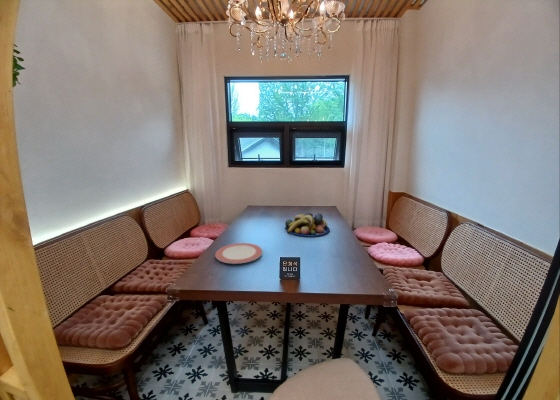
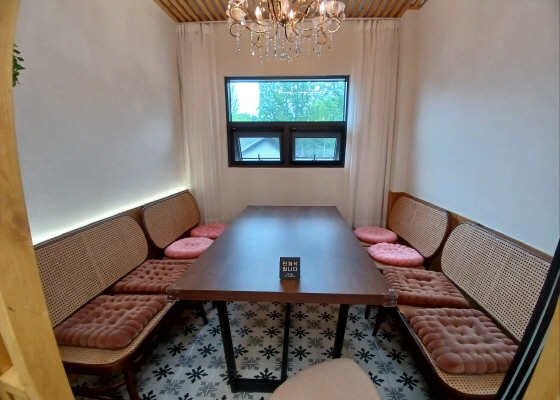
- plate (239, 253)
- fruit bowl (307, 221)
